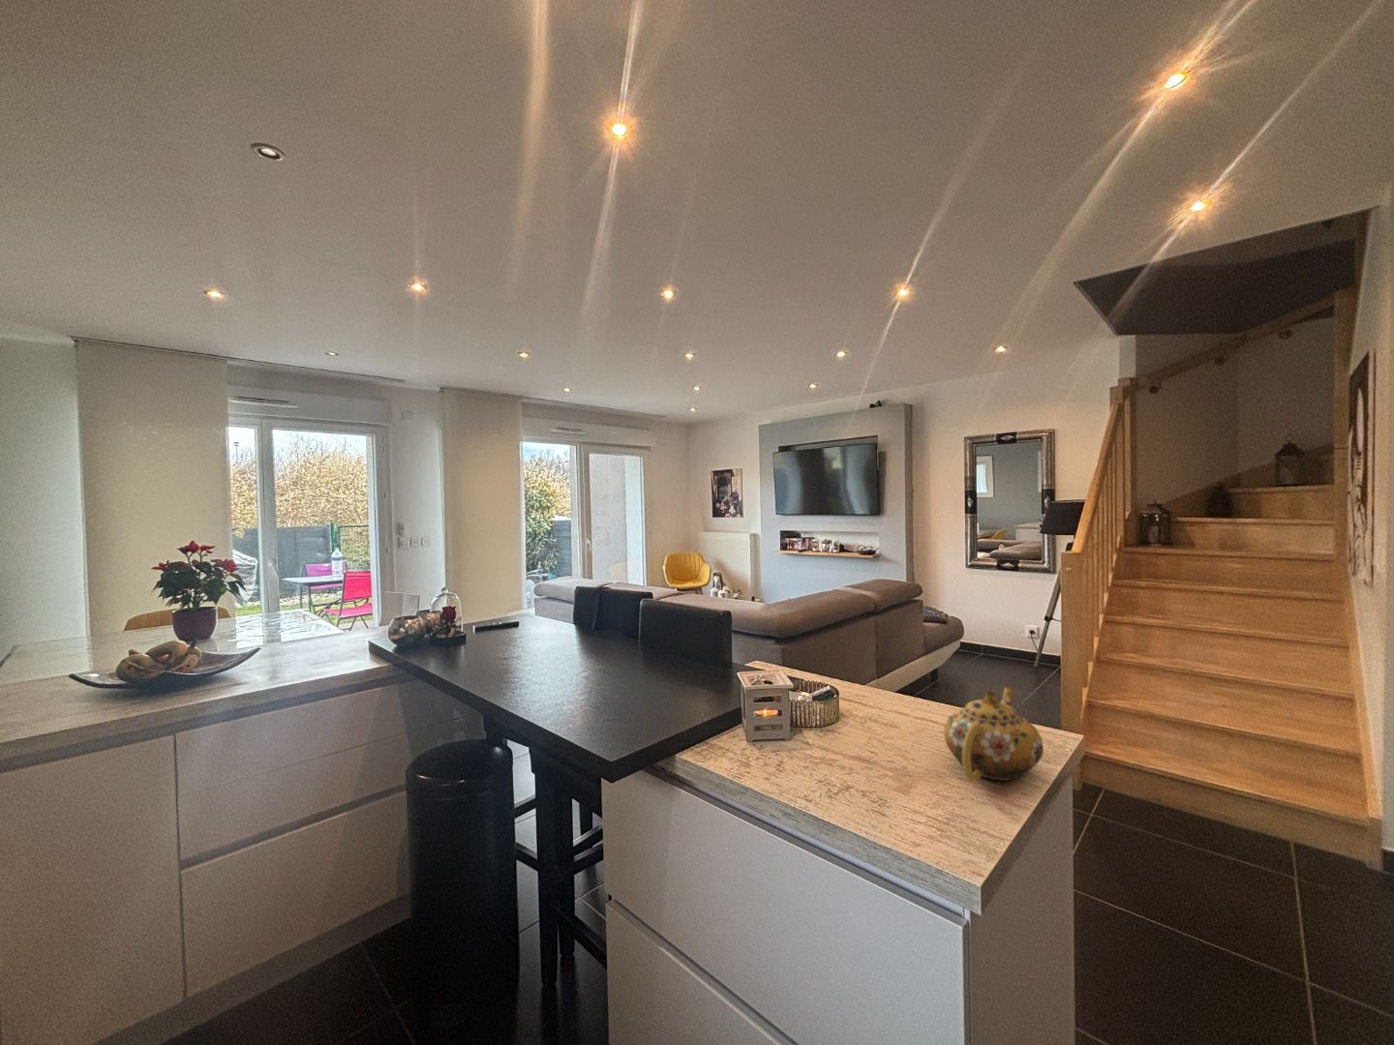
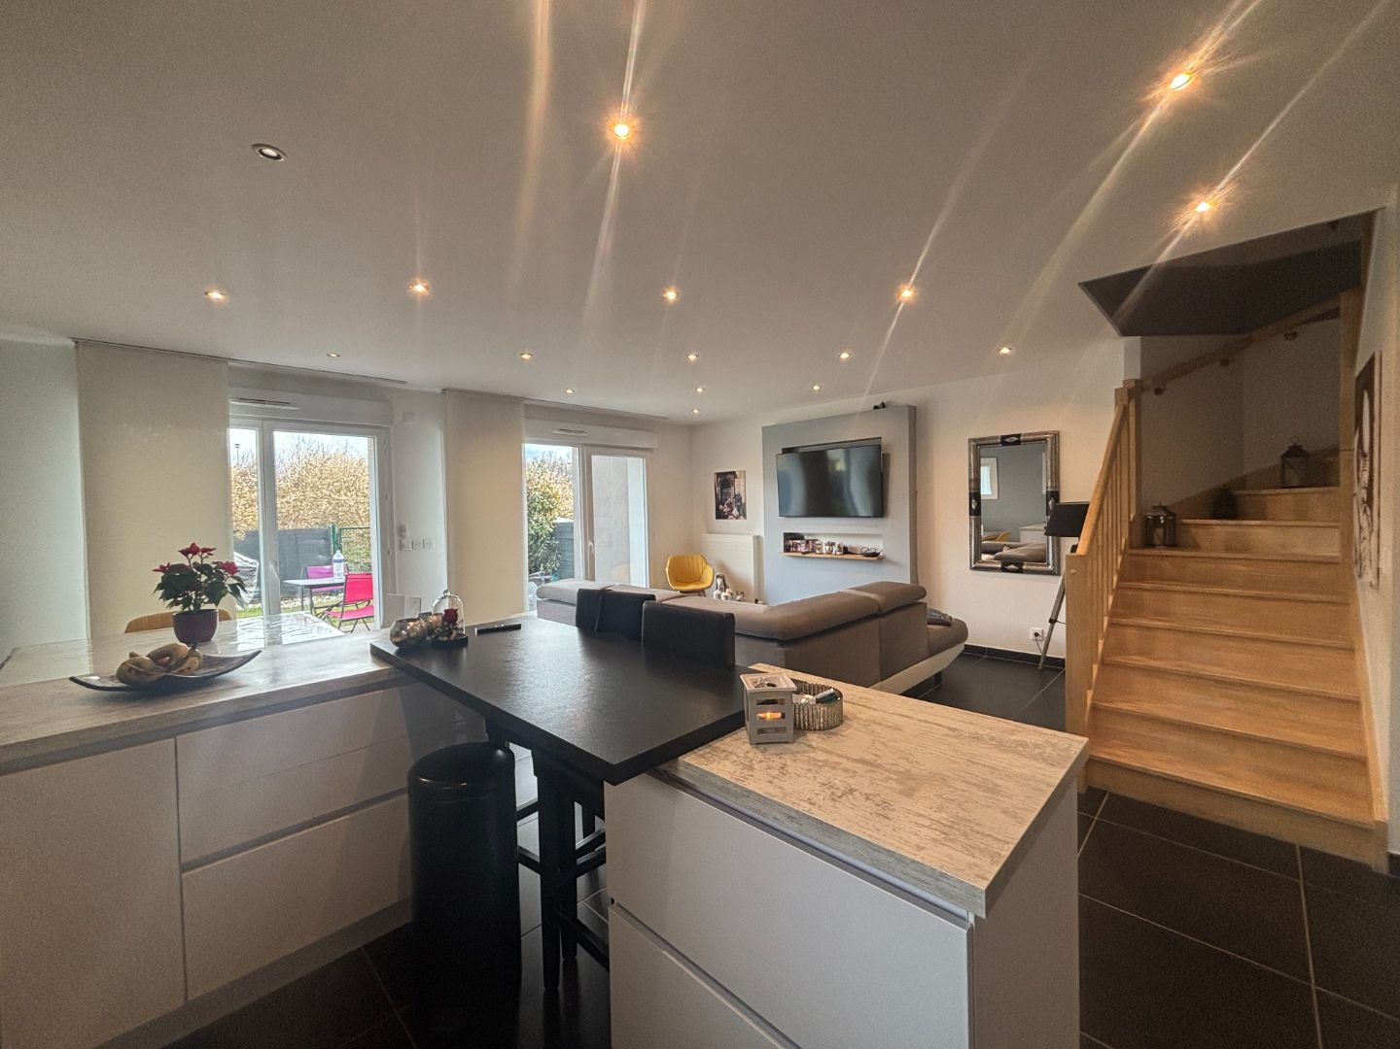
- teapot (991, 729)
